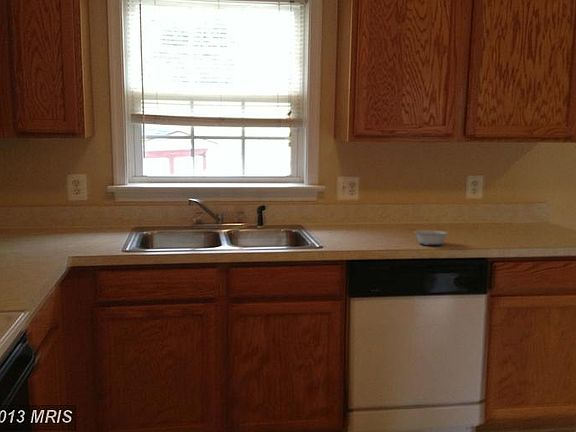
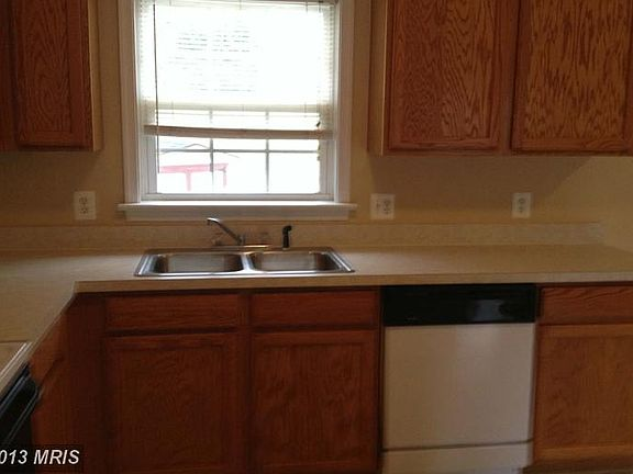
- legume (429, 236)
